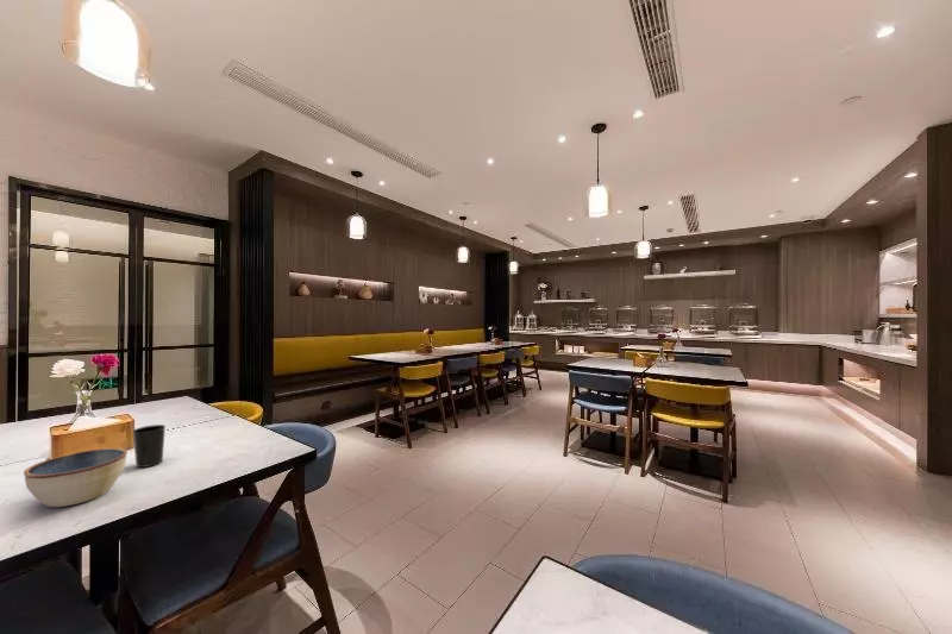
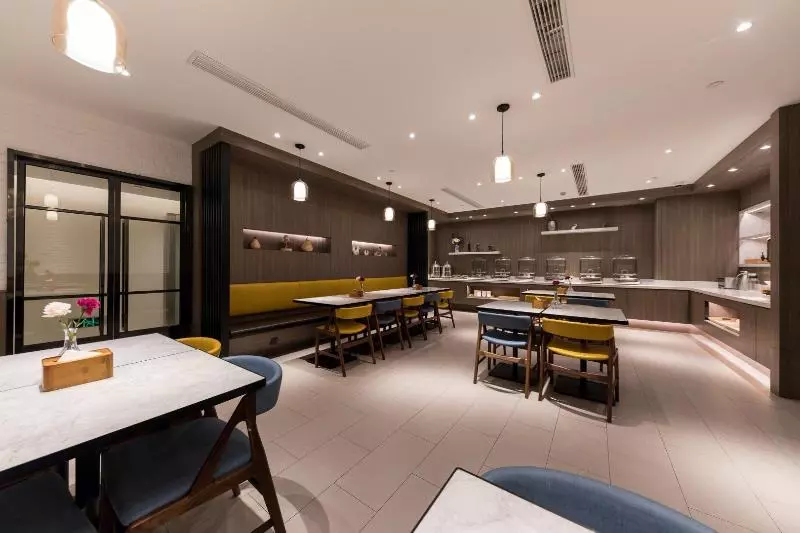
- cup (149, 446)
- bowl (79, 478)
